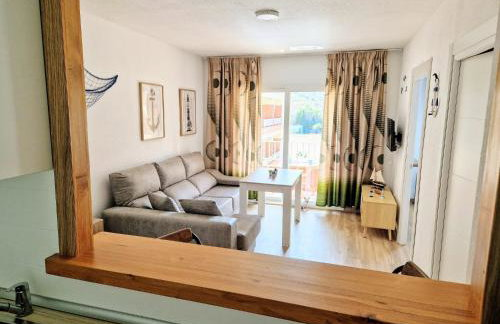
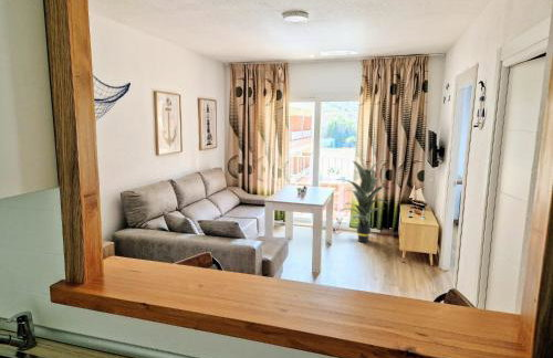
+ indoor plant (362, 198)
